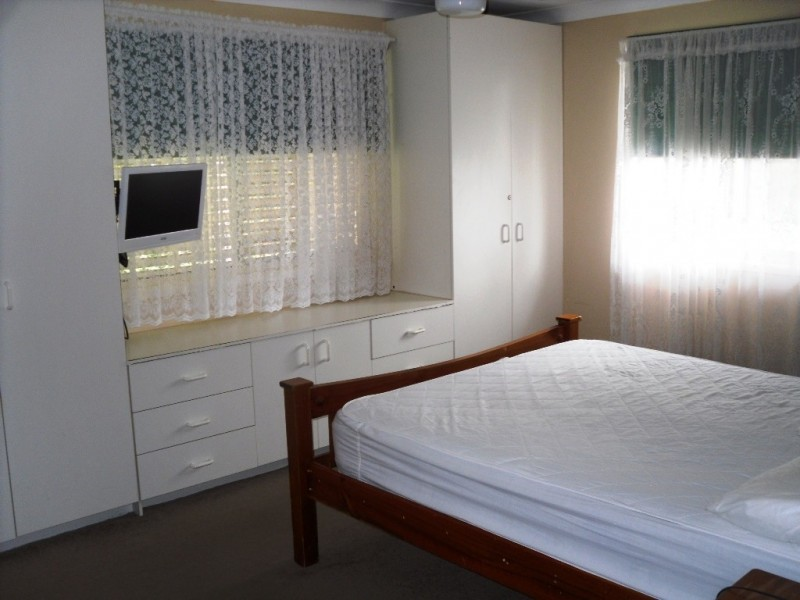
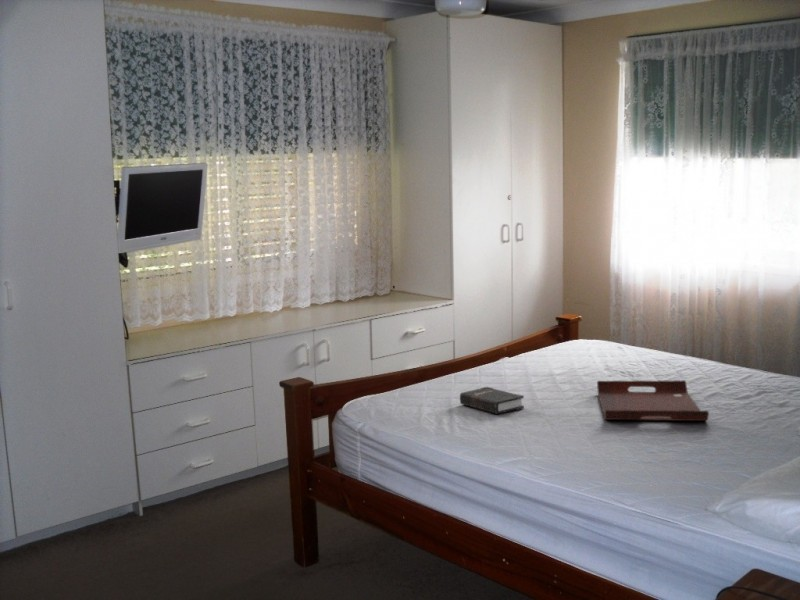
+ hardback book (491, 400)
+ serving tray (648, 400)
